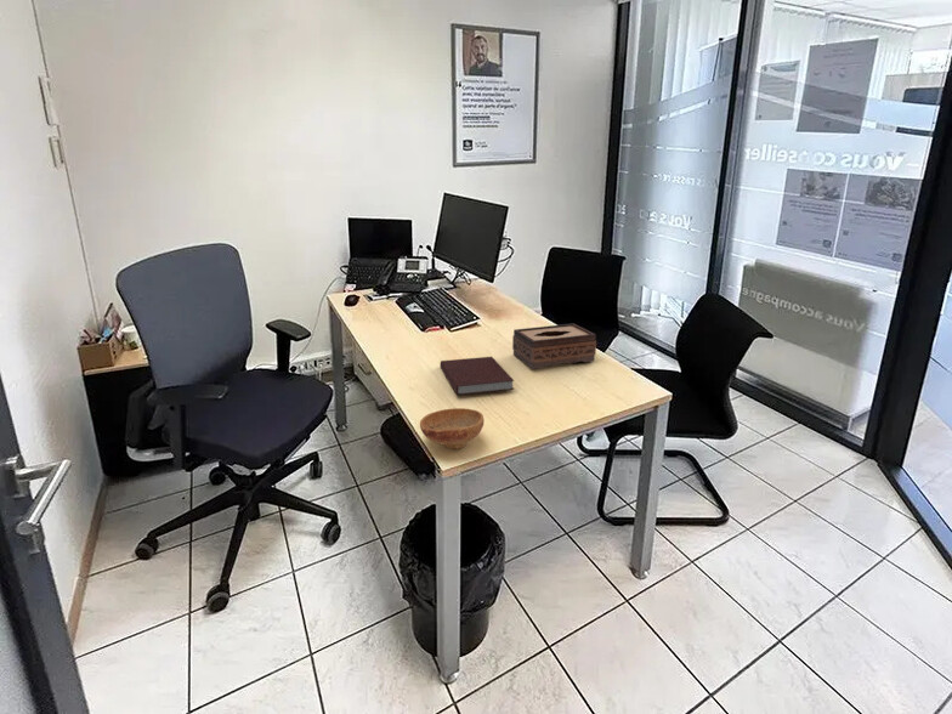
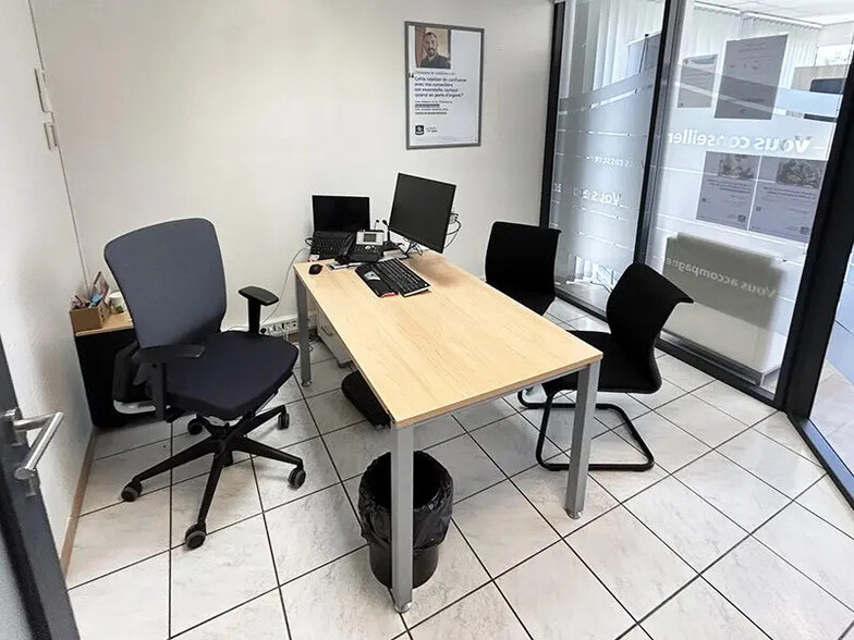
- bowl (452, 429)
- tissue box (554, 345)
- notebook (475, 374)
